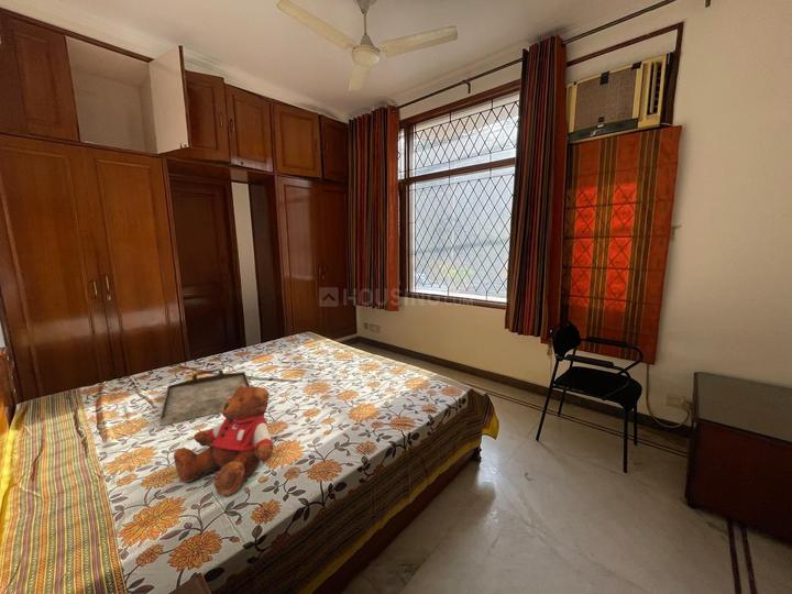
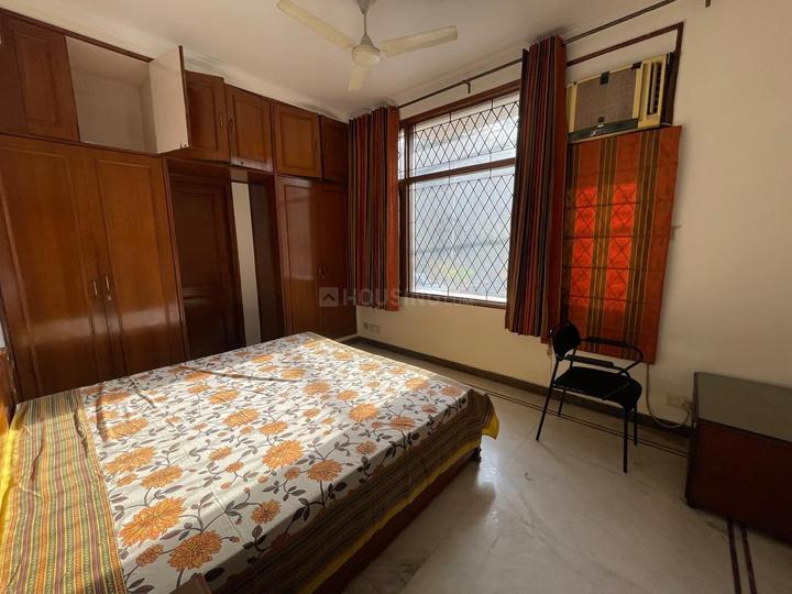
- teddy bear (228, 432)
- serving tray (209, 389)
